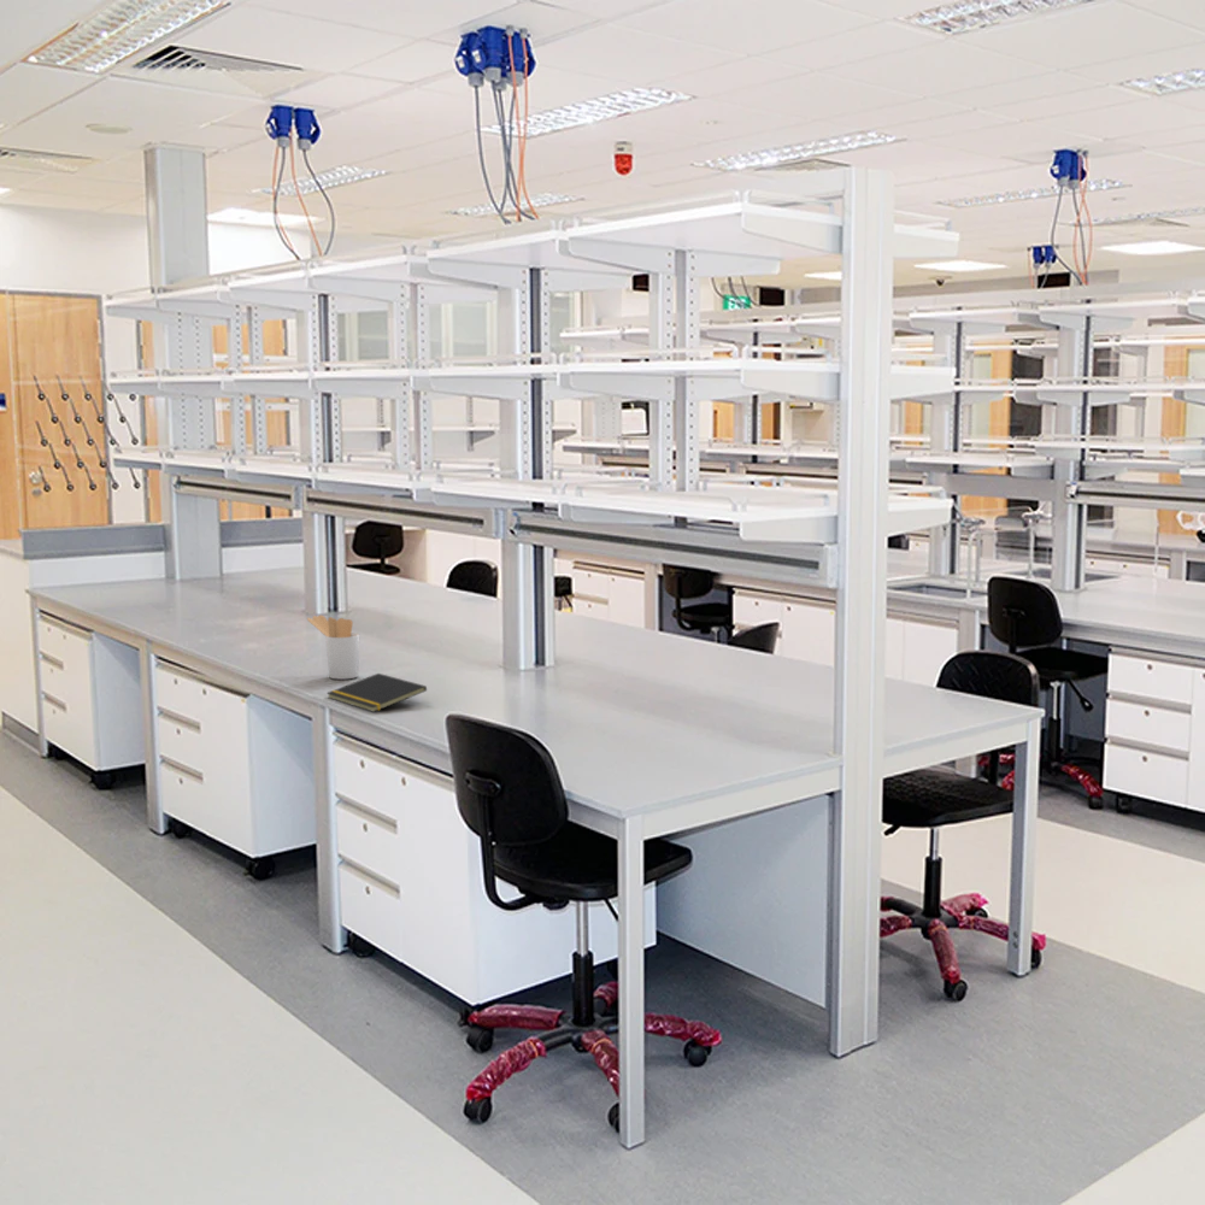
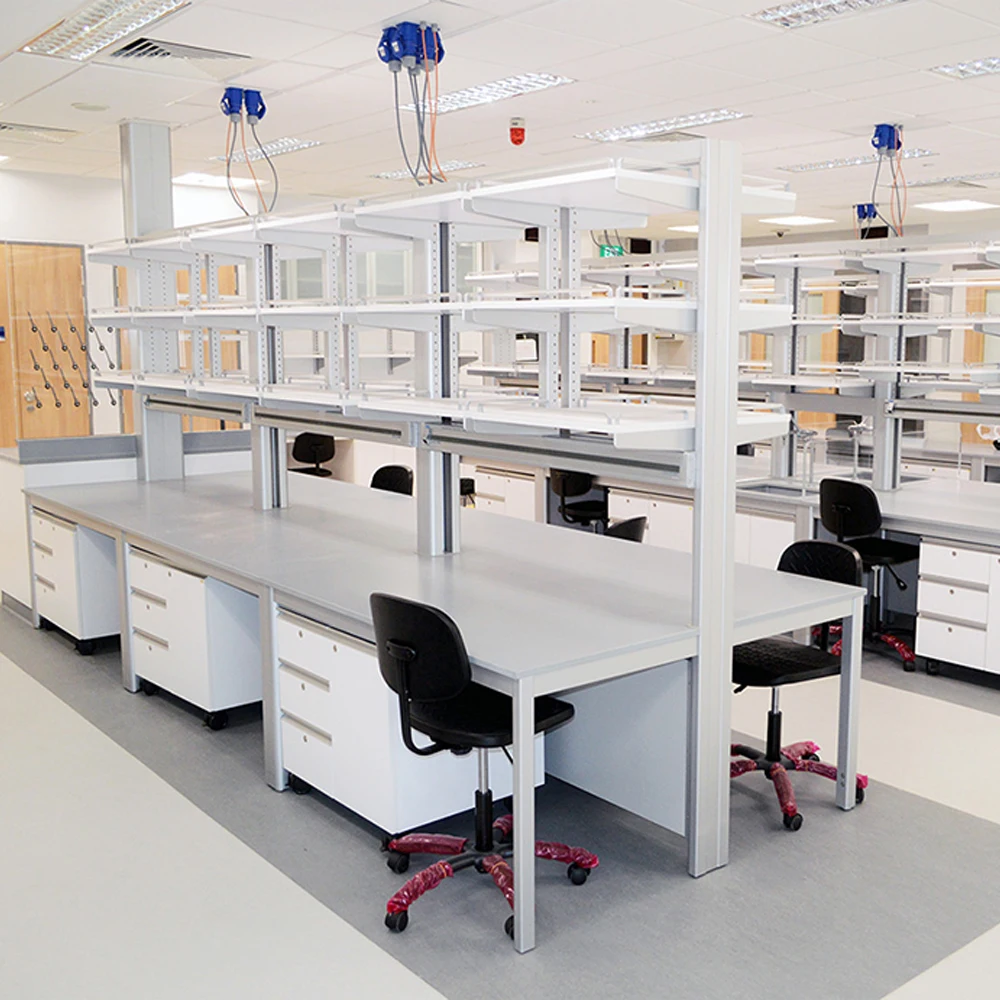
- notepad (376, 692)
- utensil holder (334, 645)
